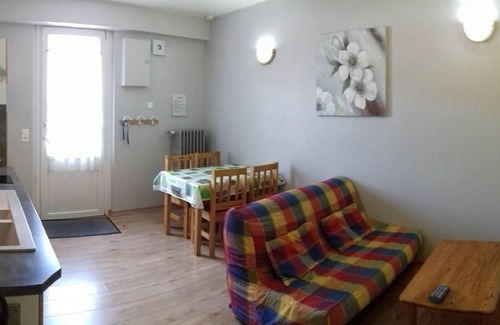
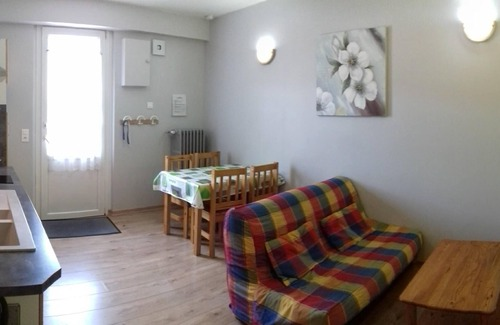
- remote control (439, 292)
